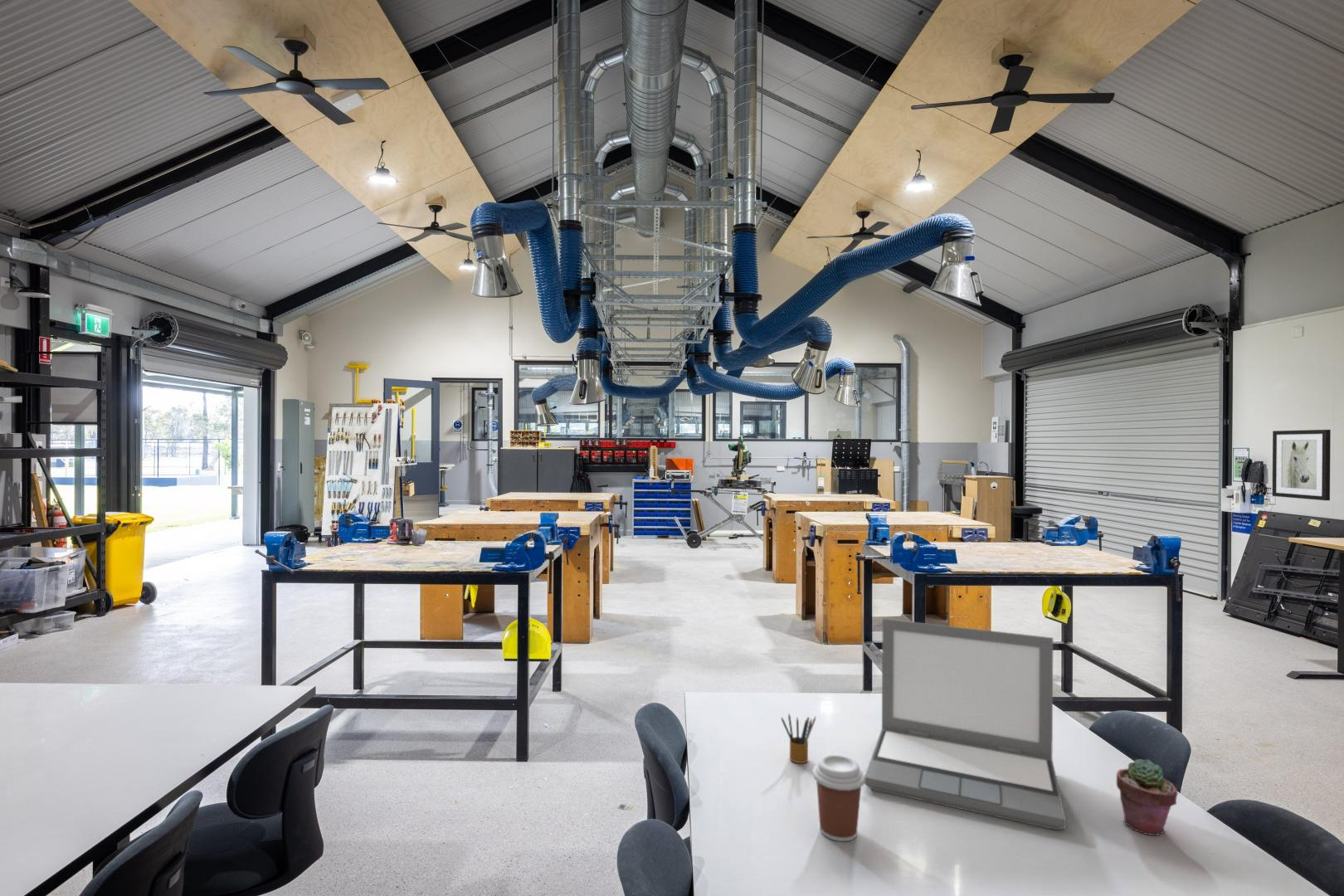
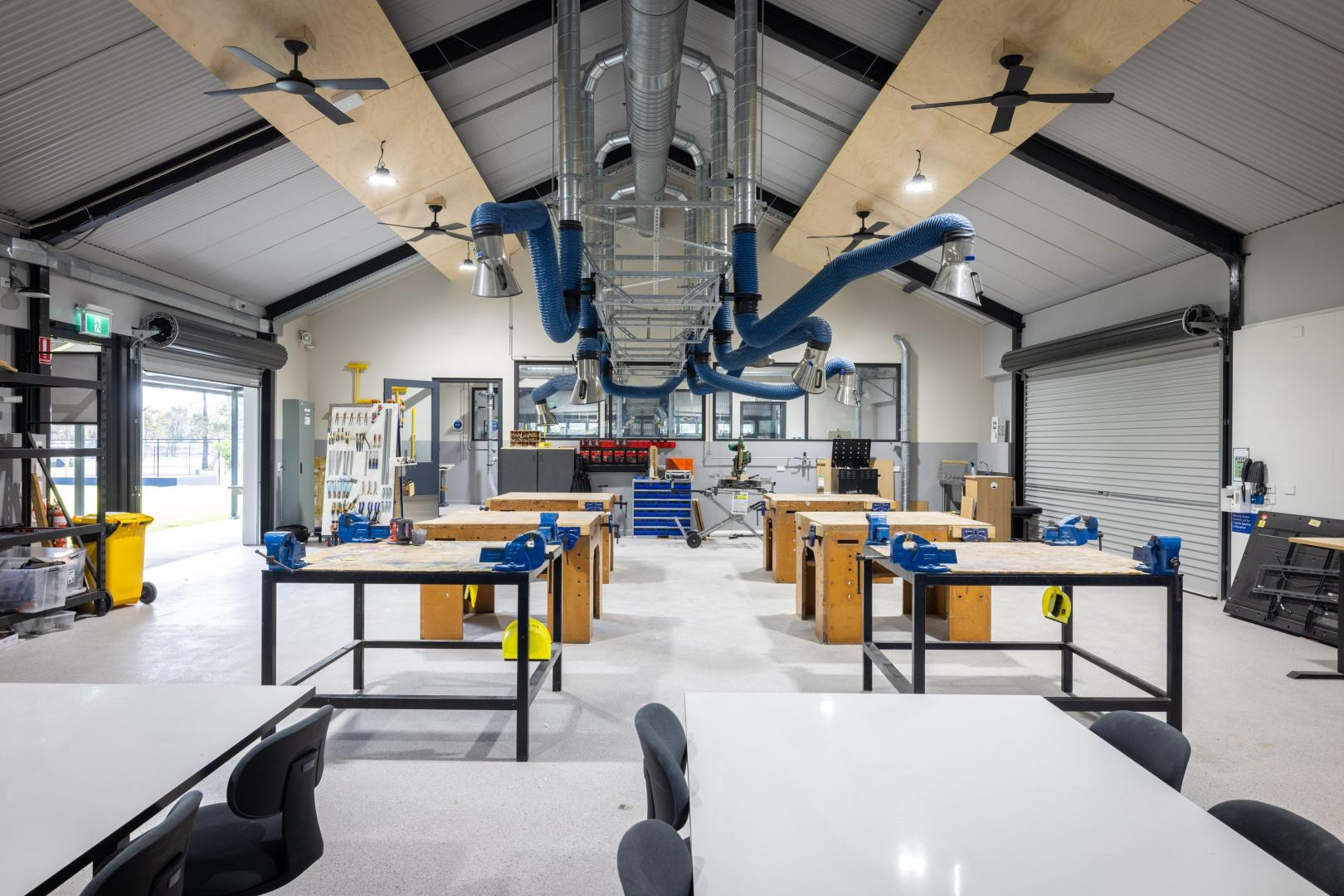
- laptop (962, 710)
- potted succulent (1145, 793)
- wall art (1300, 464)
- coffee cup (838, 796)
- pencil box (797, 736)
